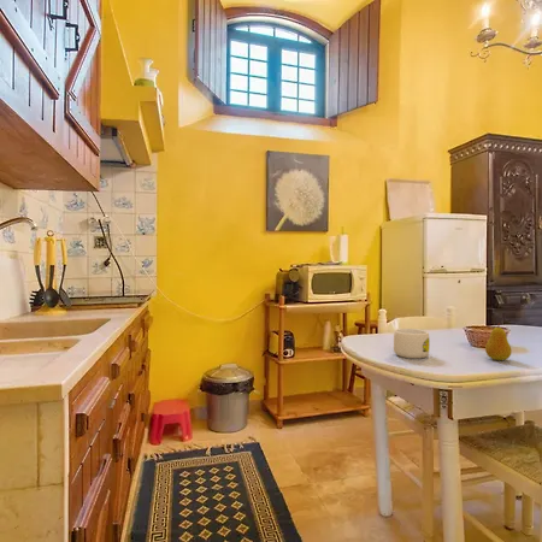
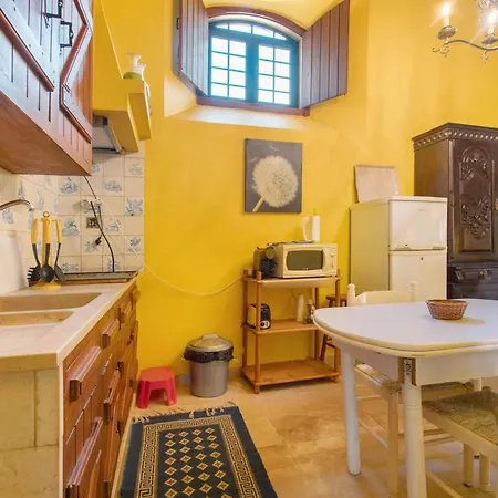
- mug (411, 342)
- fruit (497, 341)
